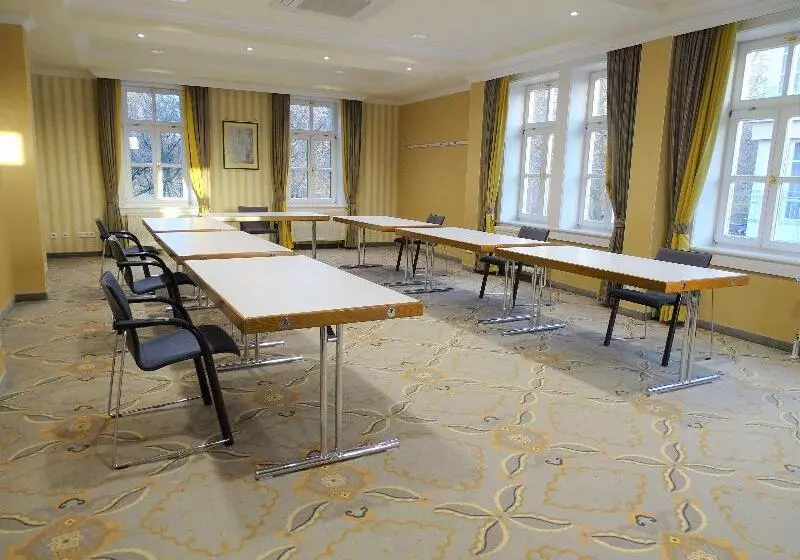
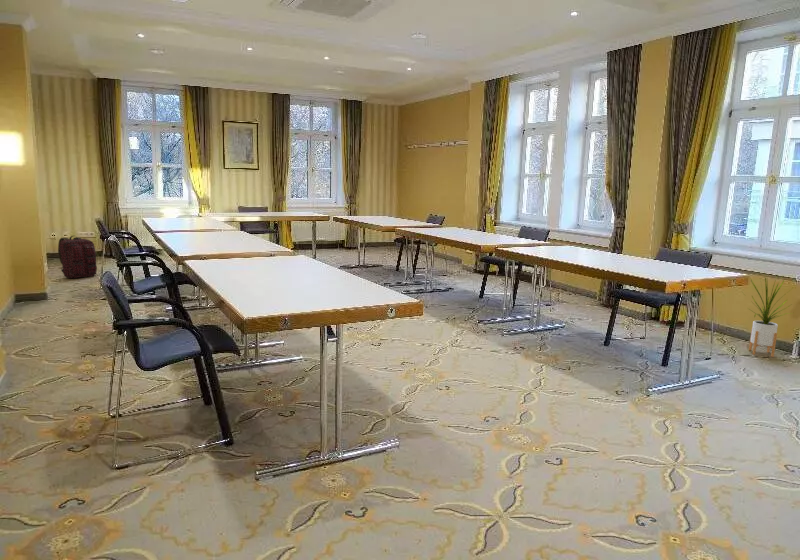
+ house plant (768, 313)
+ backpack (76, 256)
